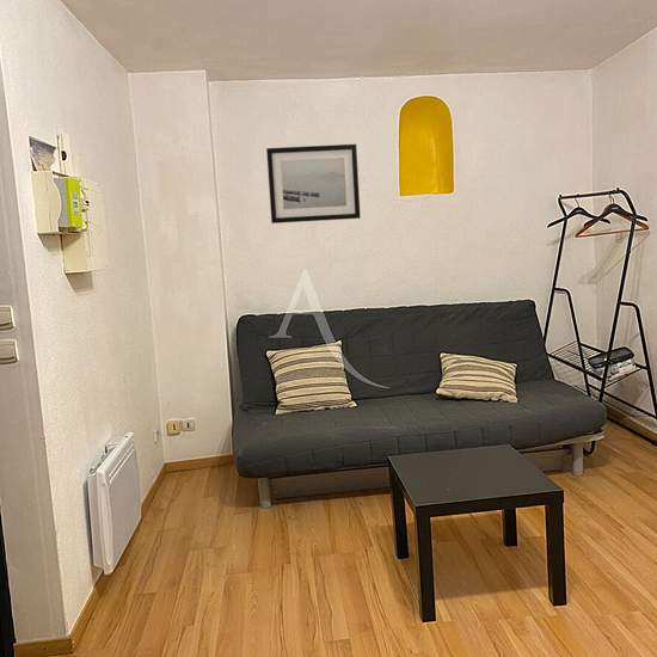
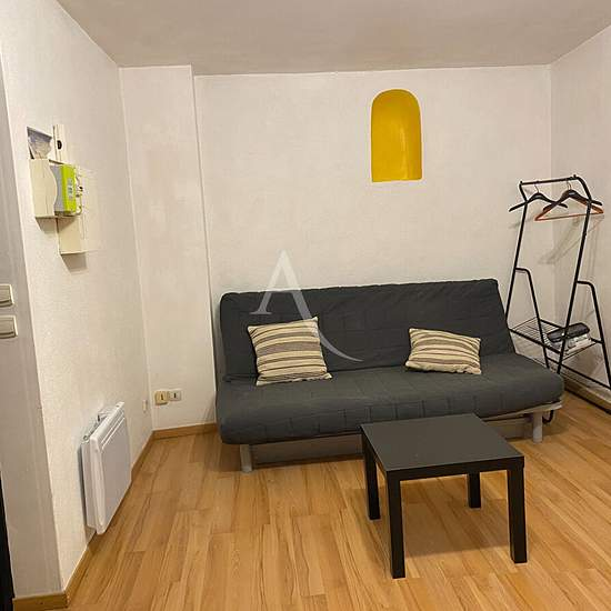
- wall art (313, 183)
